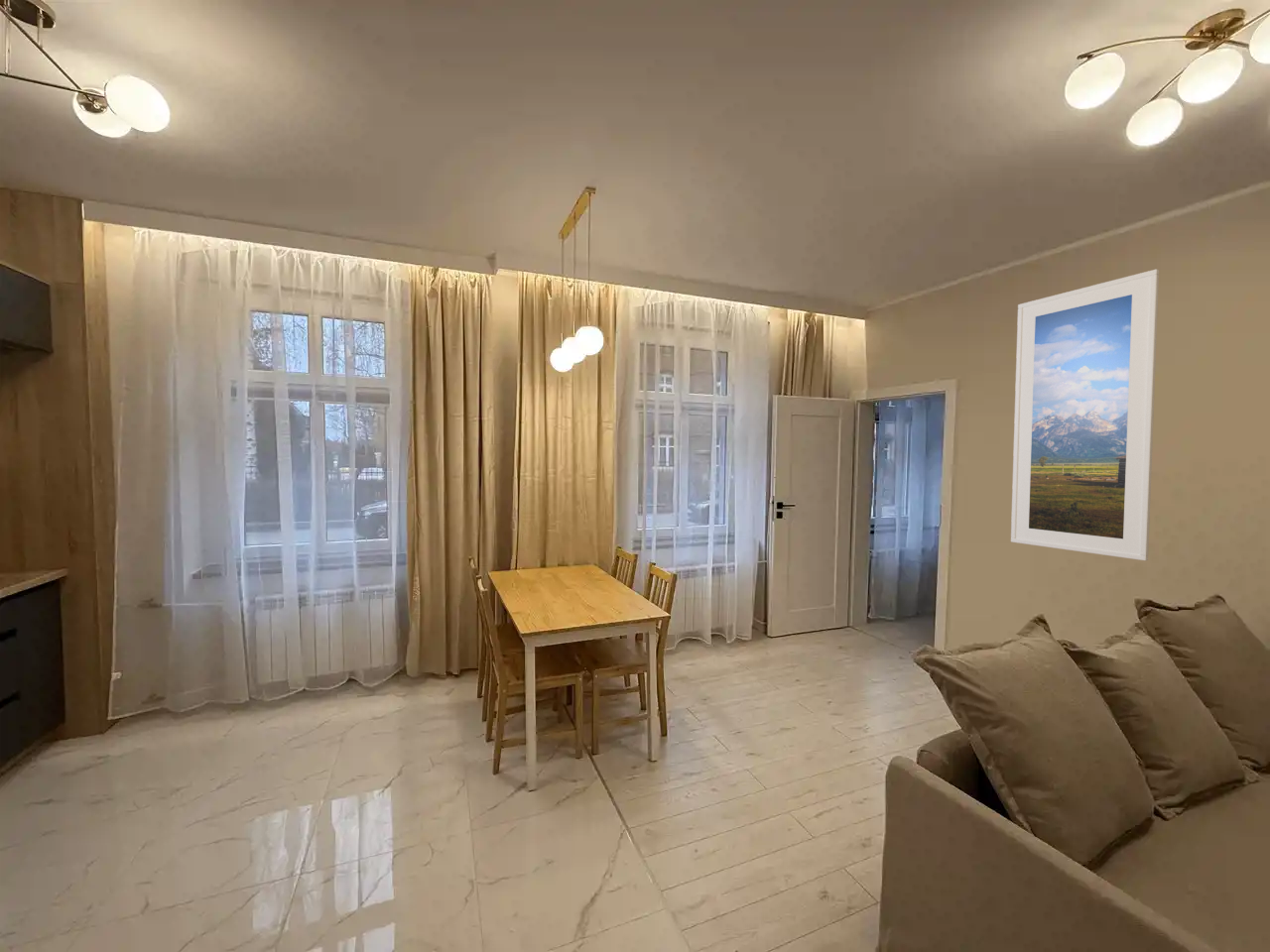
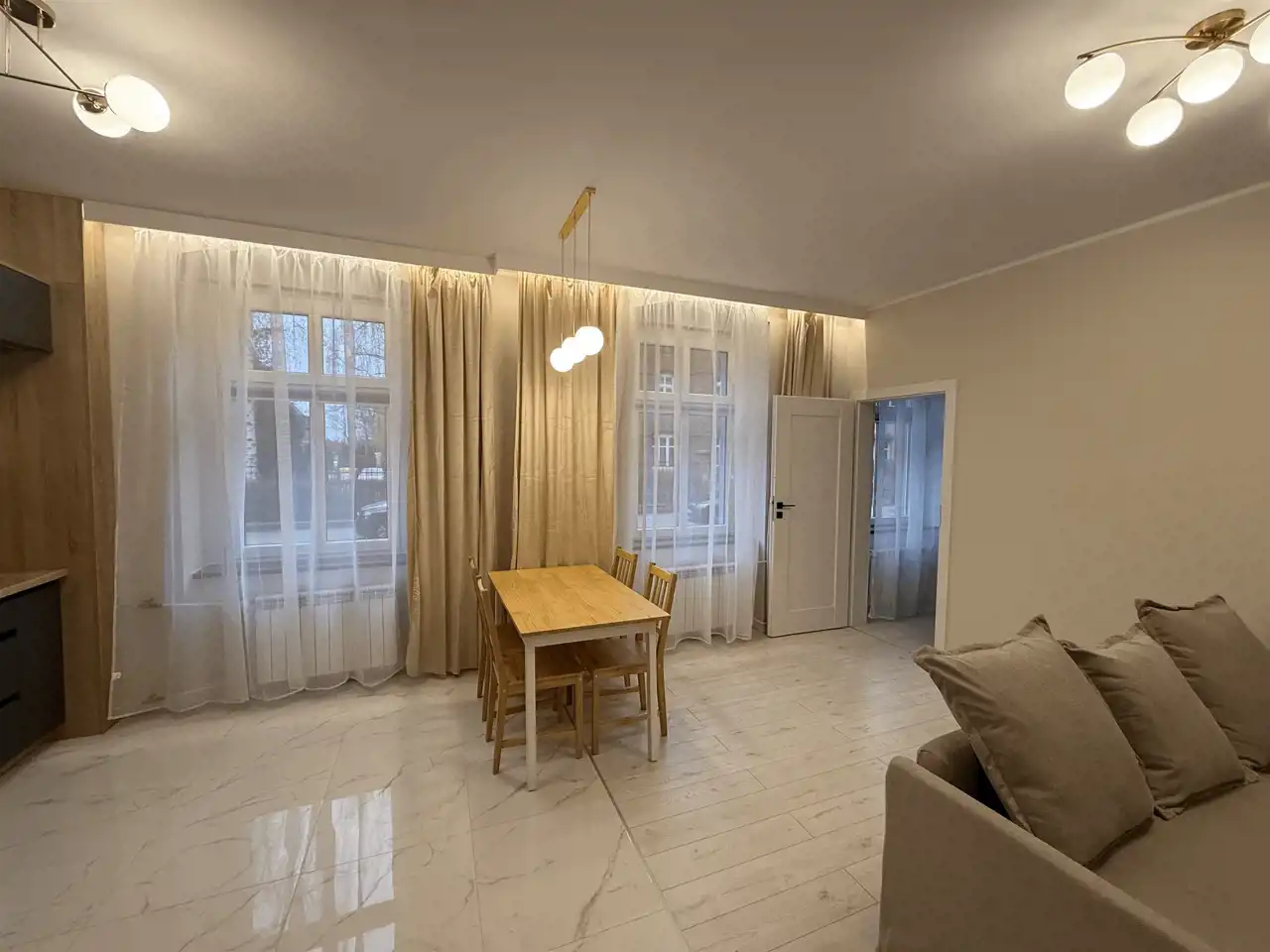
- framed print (1077, 420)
